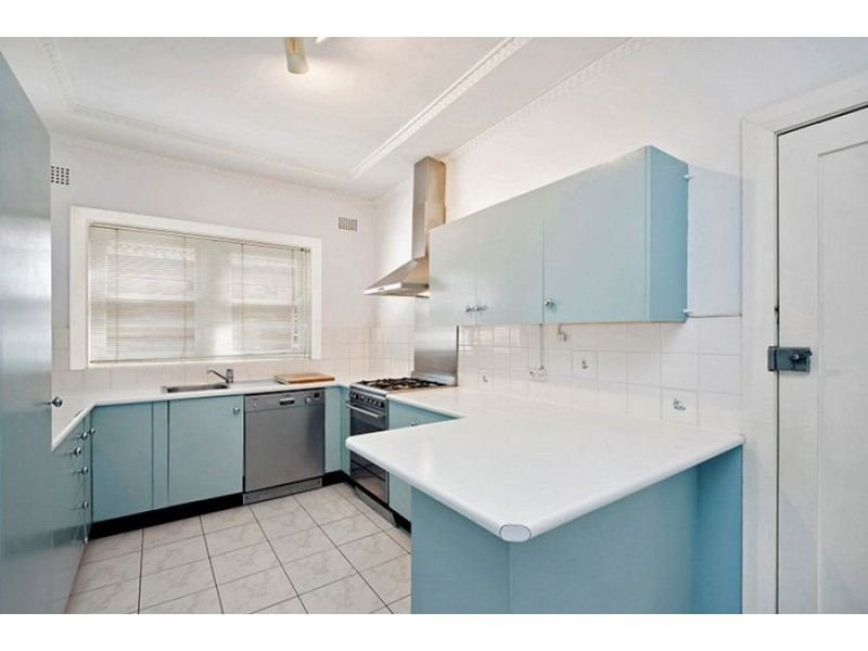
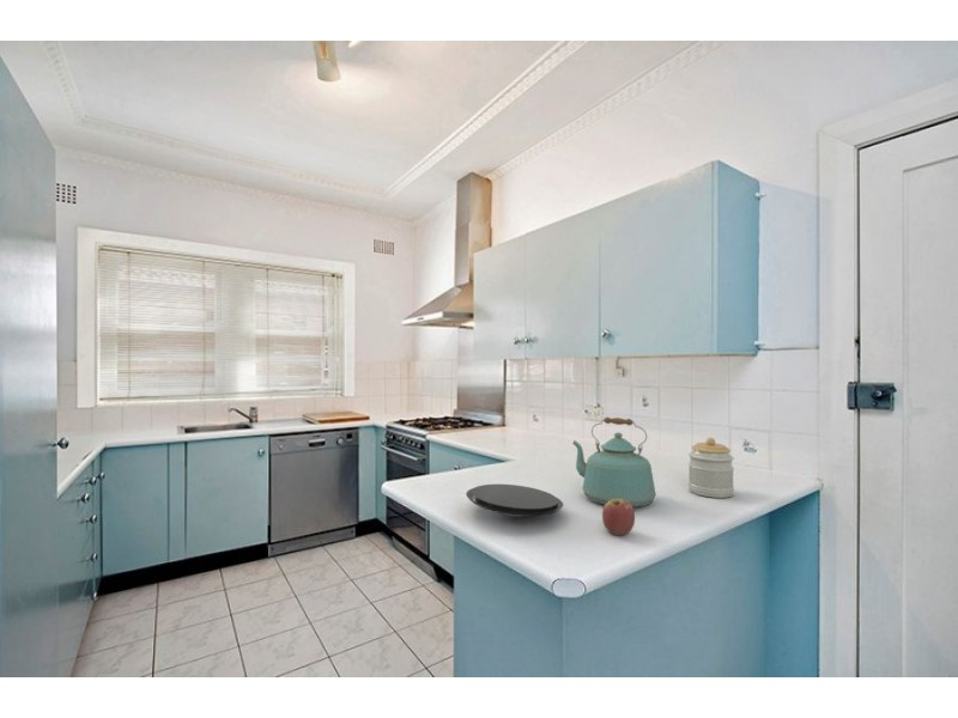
+ kettle (611, 457)
+ plate (514, 501)
+ apple (618, 516)
+ jar (710, 464)
